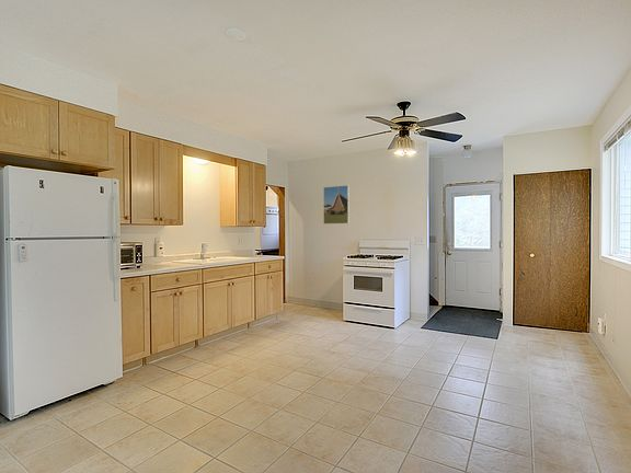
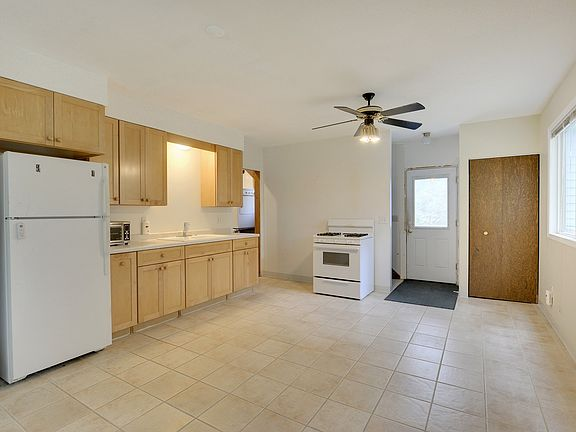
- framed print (335, 205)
